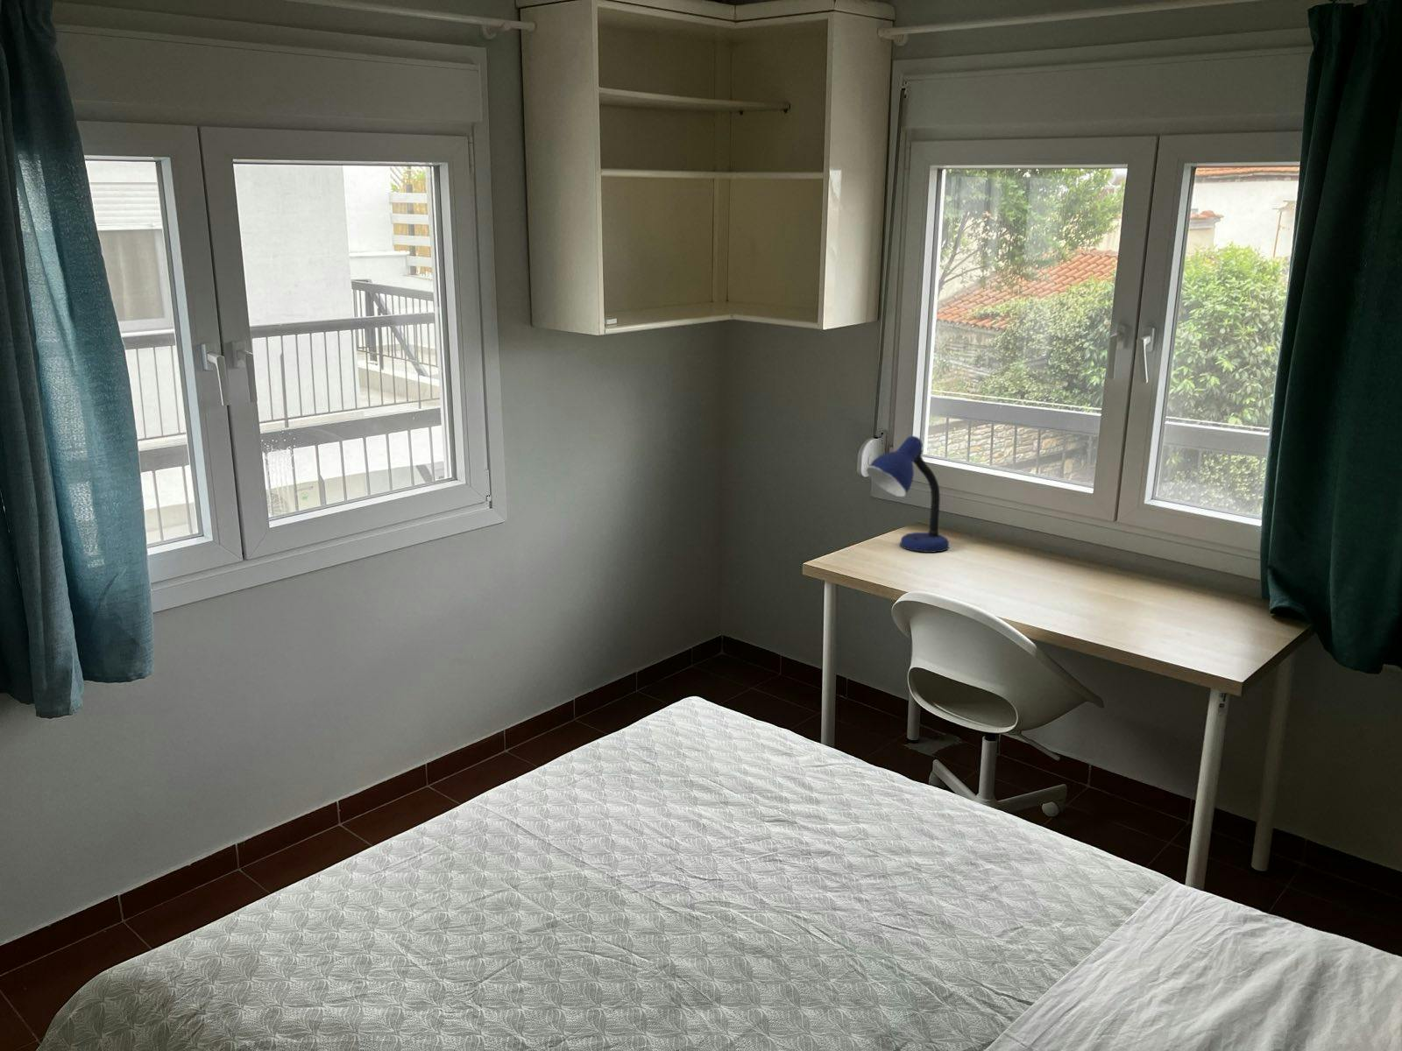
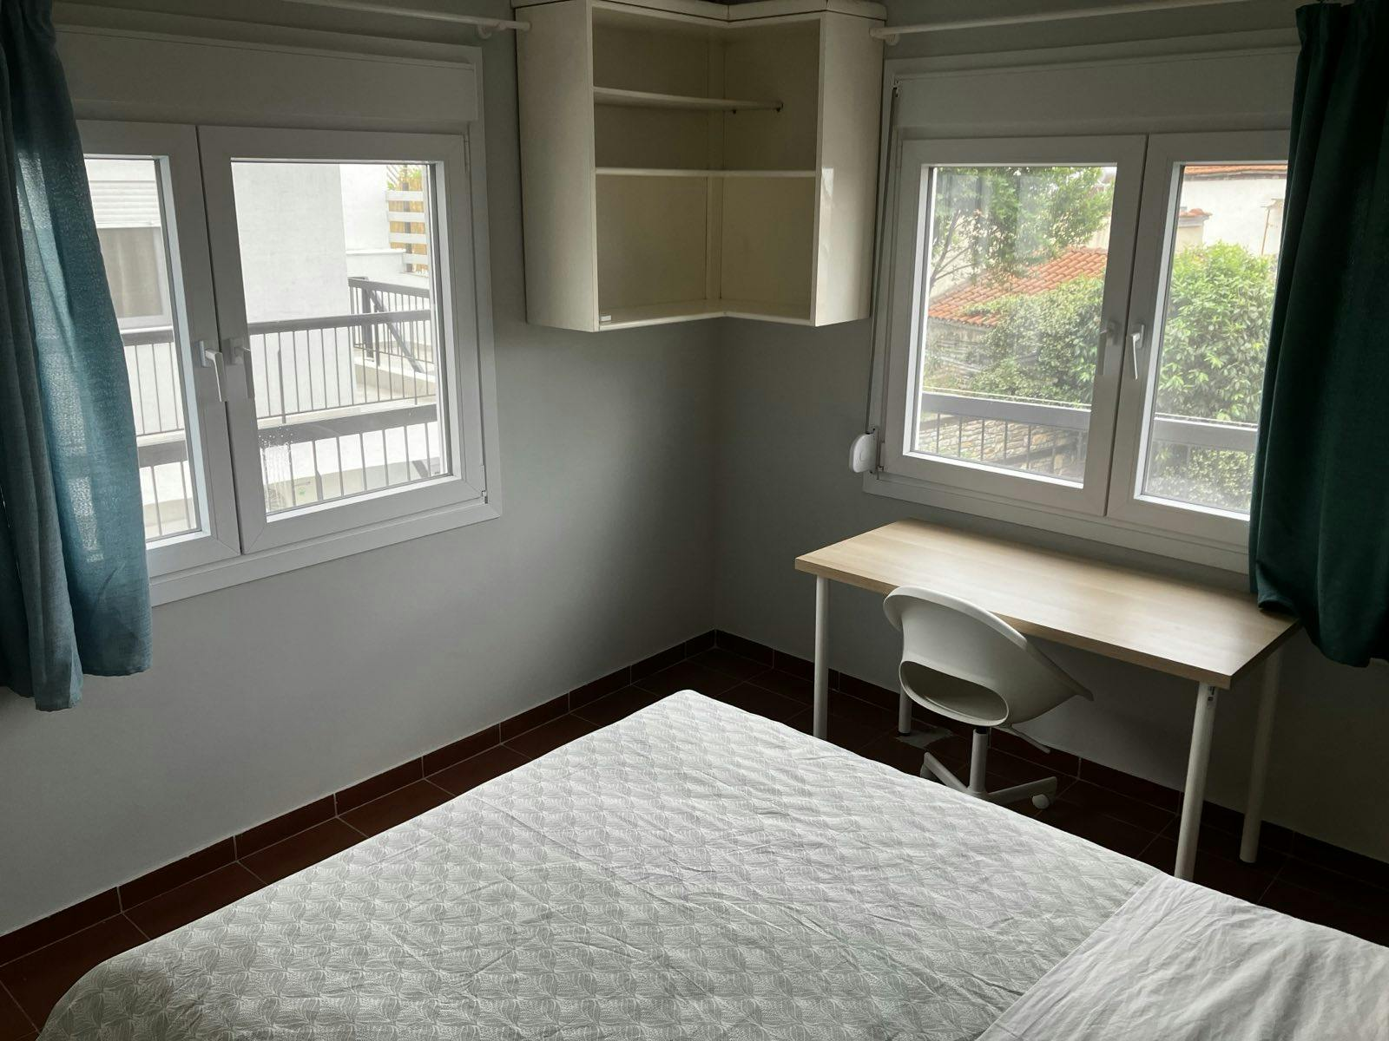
- desk lamp (907, 491)
